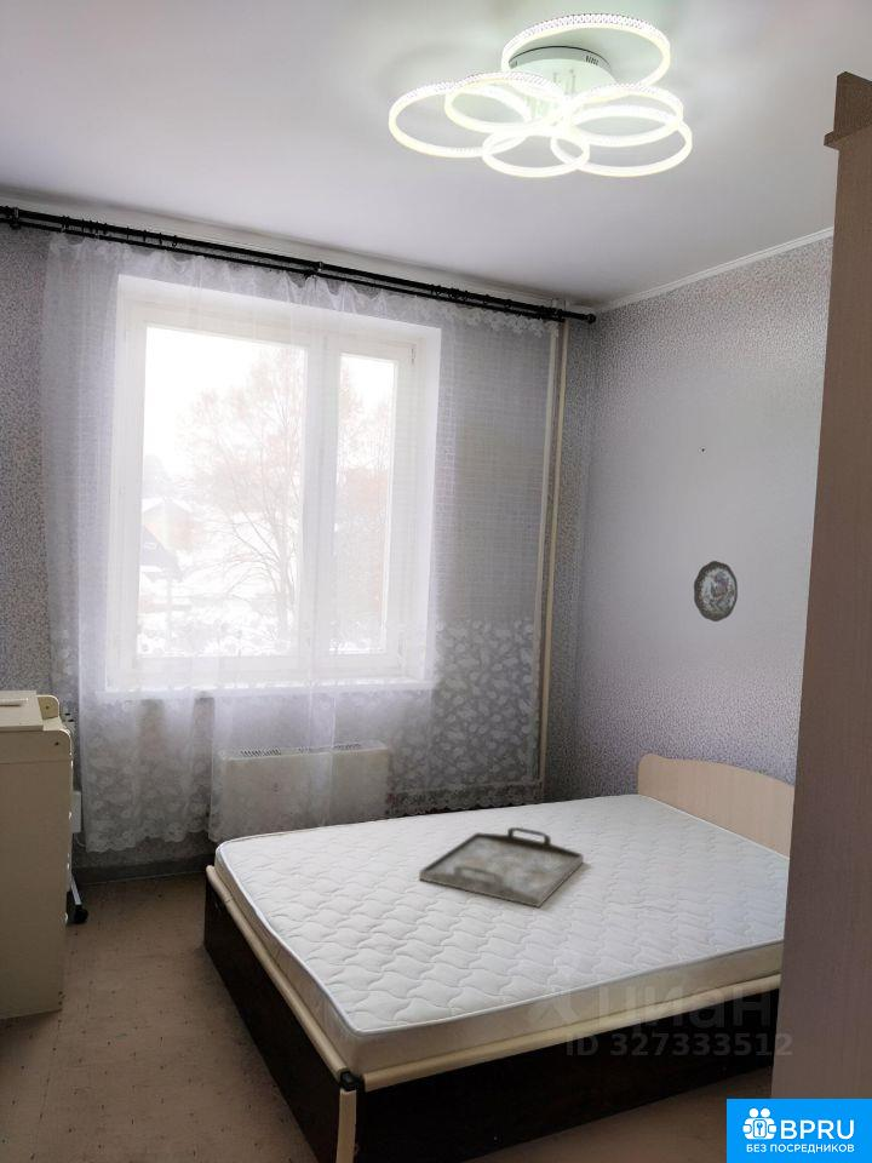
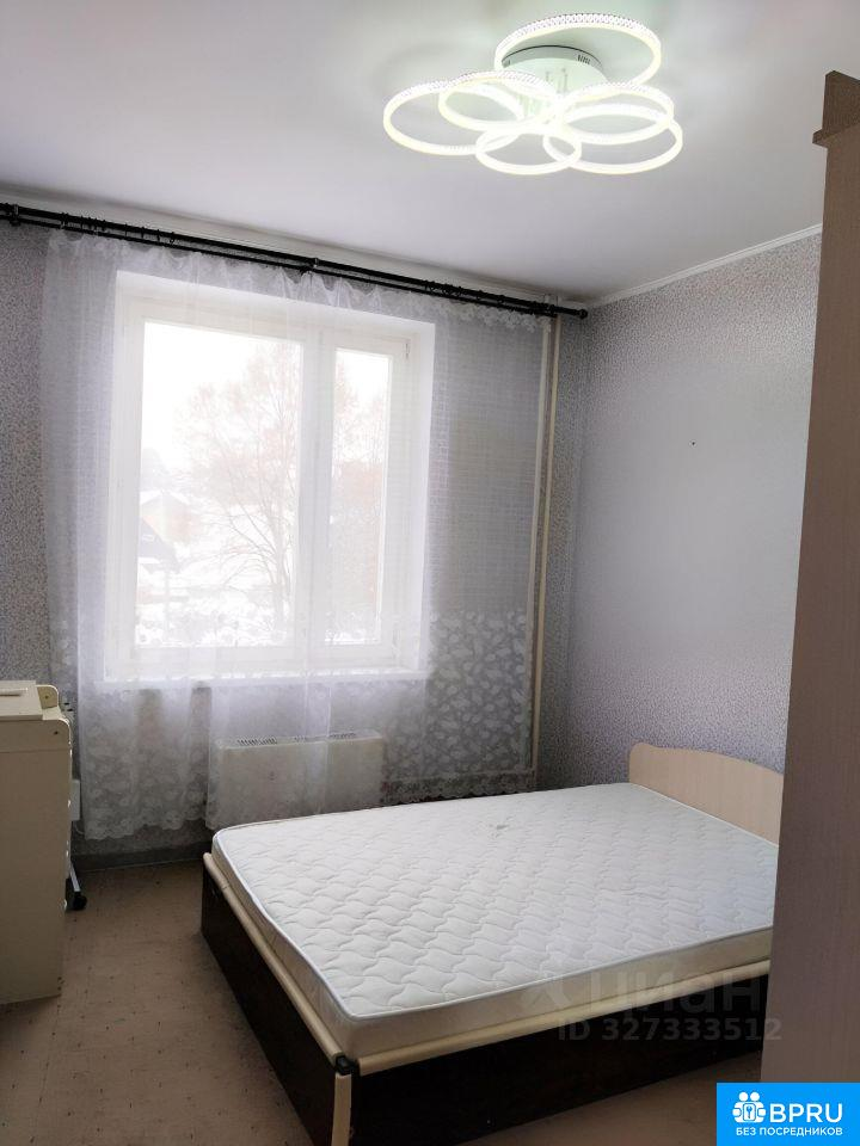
- serving tray (504, 859)
- decorative plate (717, 591)
